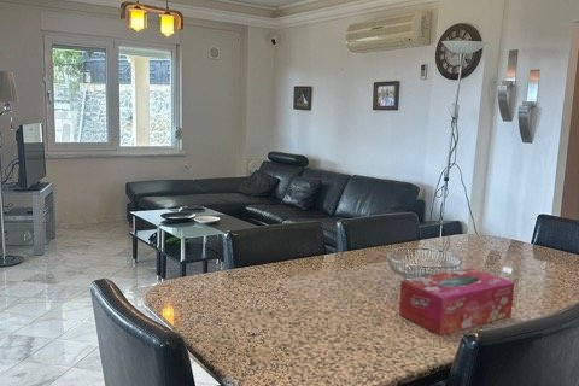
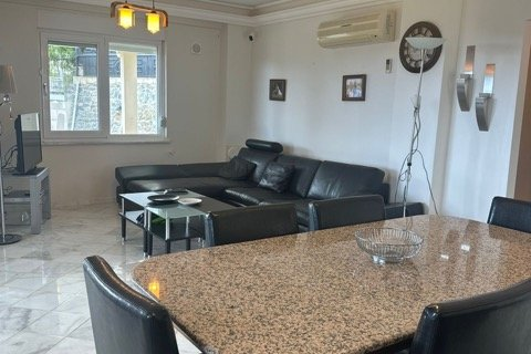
- tissue box (456, 298)
